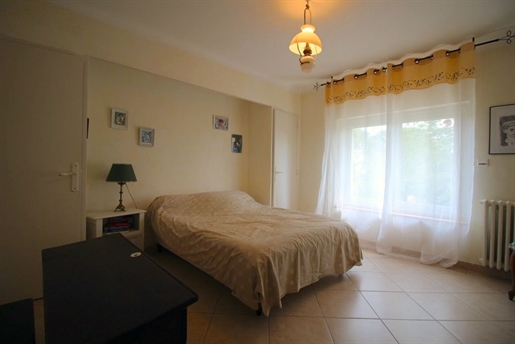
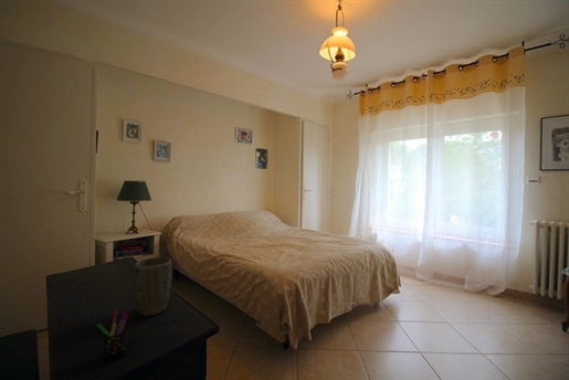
+ pen holder (112, 334)
+ plant pot (152, 285)
